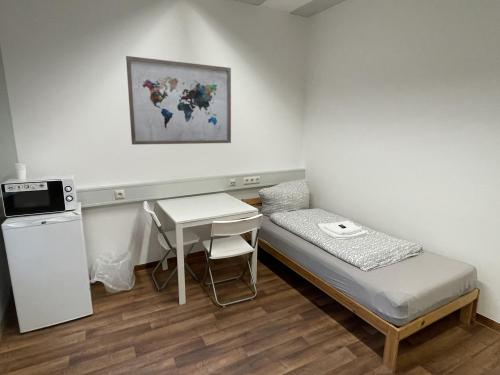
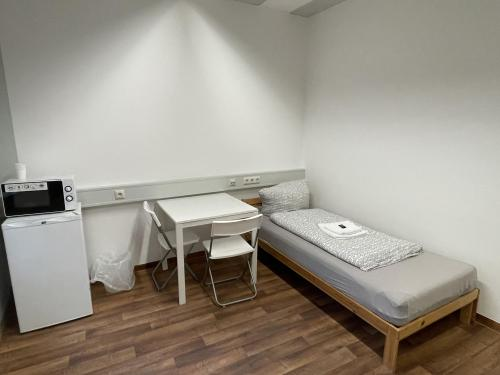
- wall art (183, 104)
